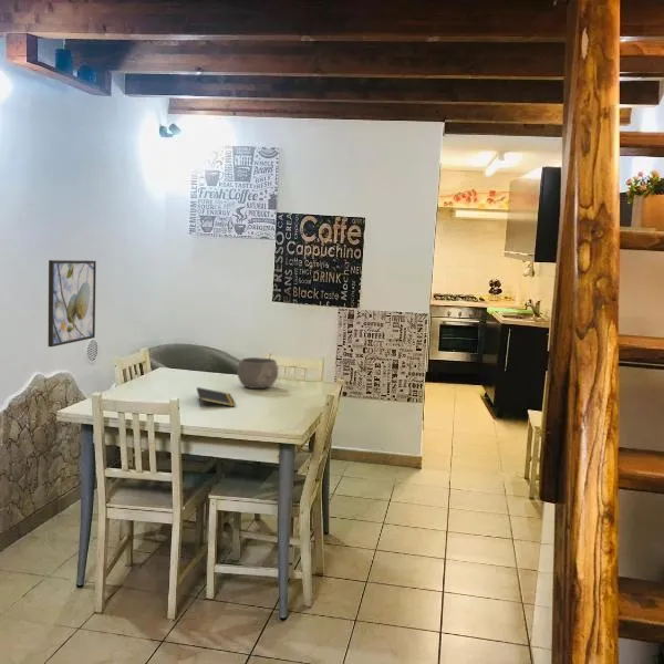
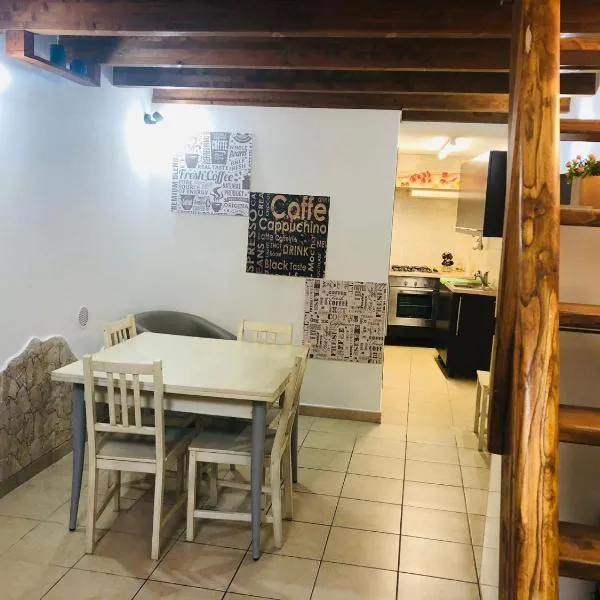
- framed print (73, 301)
- notepad (215, 396)
- bowl (258, 373)
